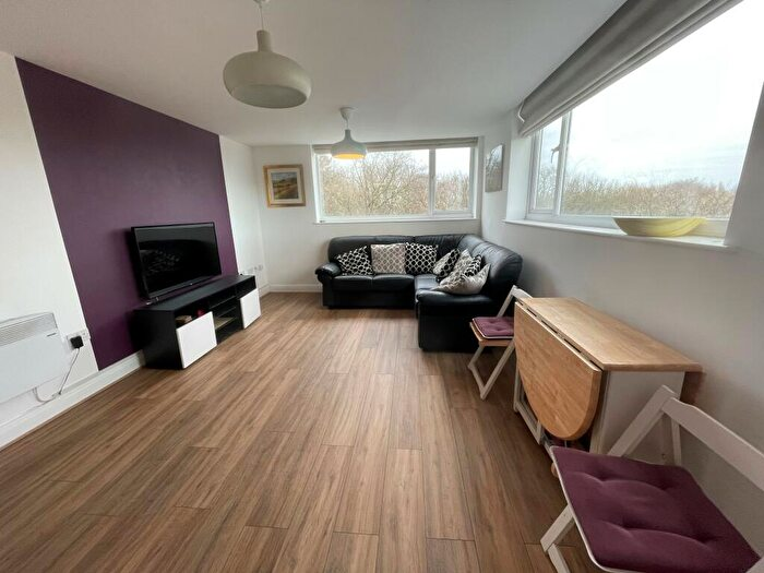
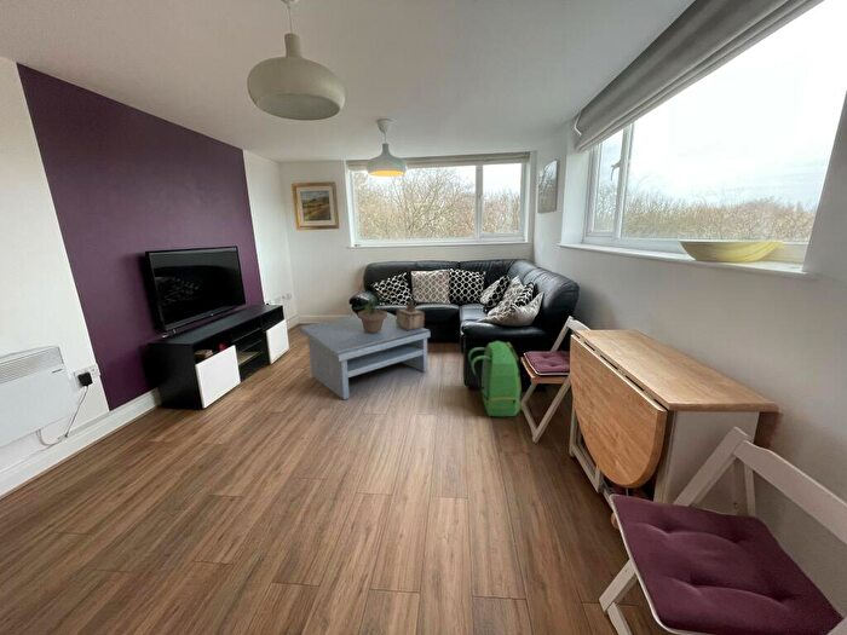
+ decorative box (409, 310)
+ coffee table (367, 348)
+ backpack (494, 375)
+ potted plant (368, 306)
